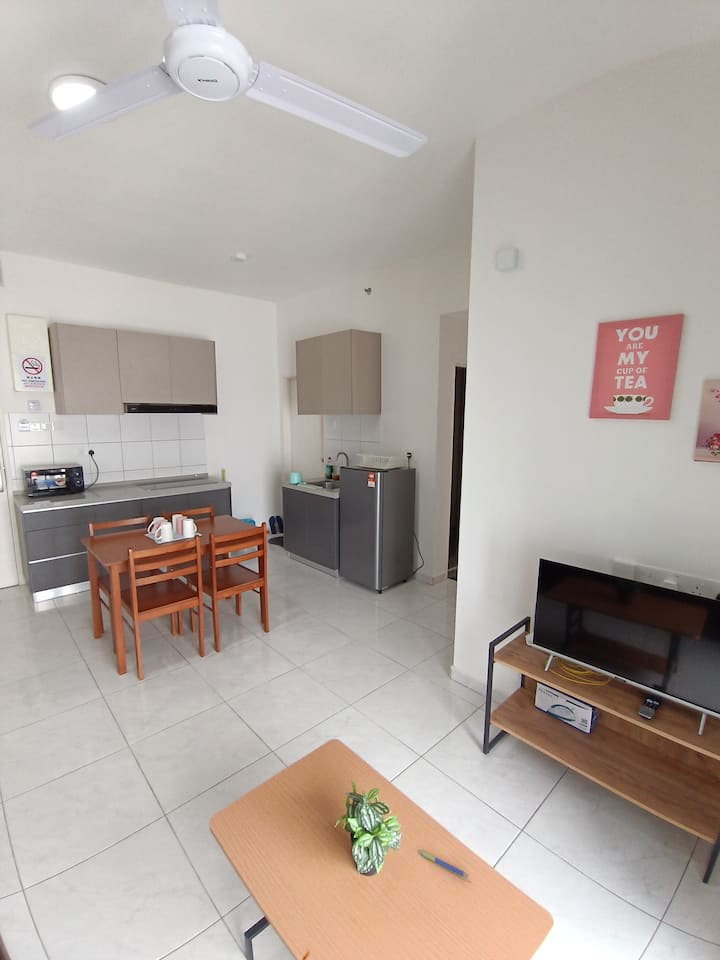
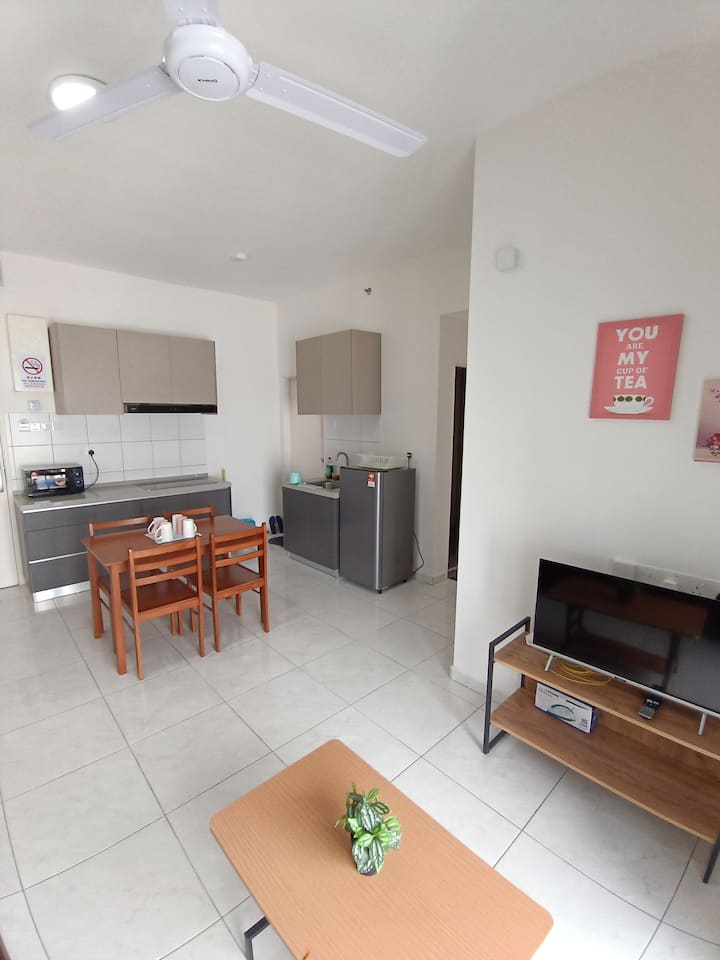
- pen (441, 862)
